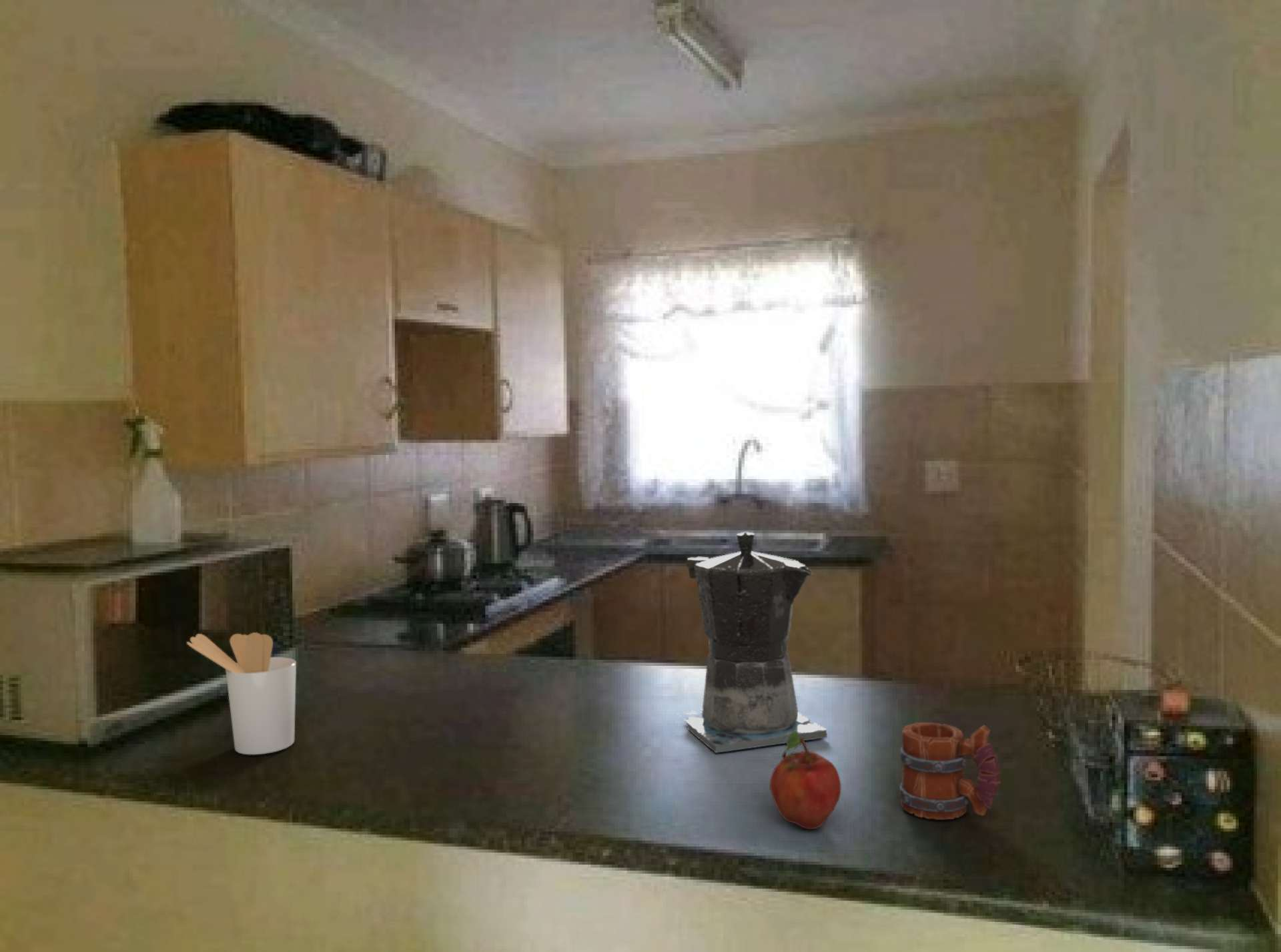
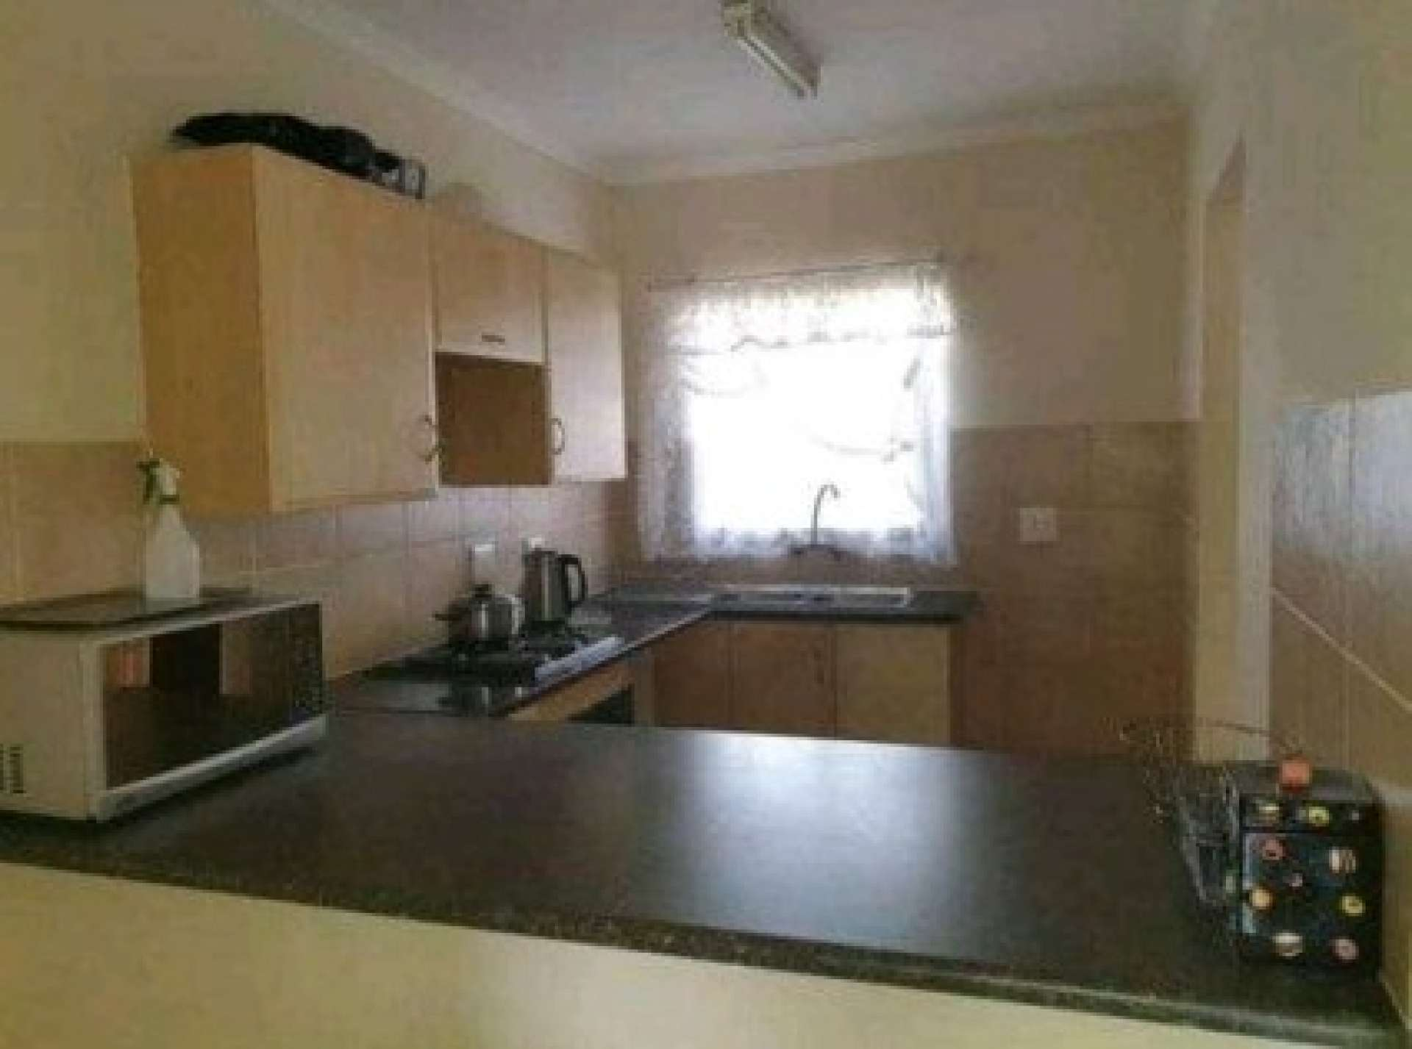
- utensil holder (243, 688)
- mug (947, 765)
- fruit (803, 778)
- coffee maker (746, 630)
